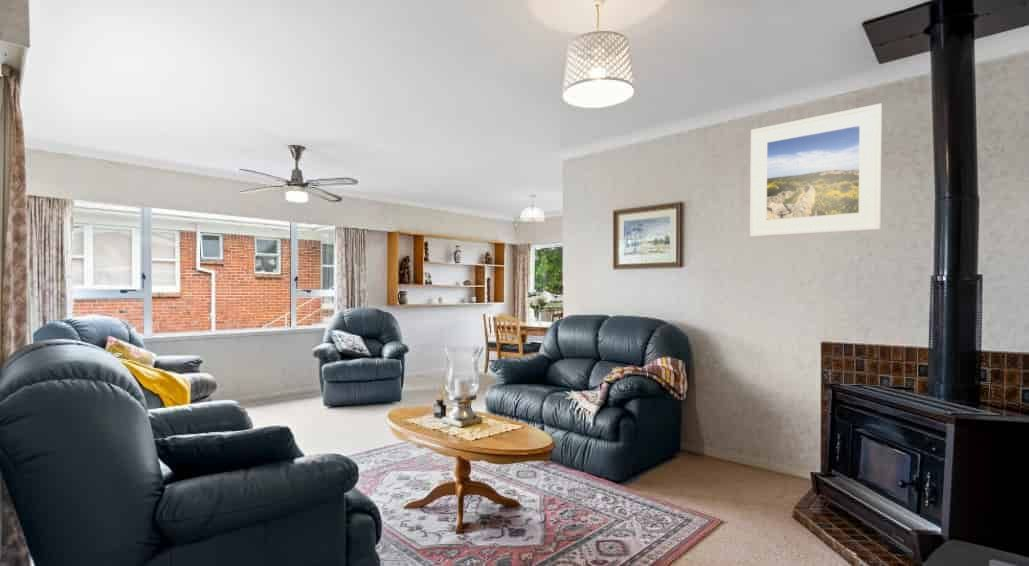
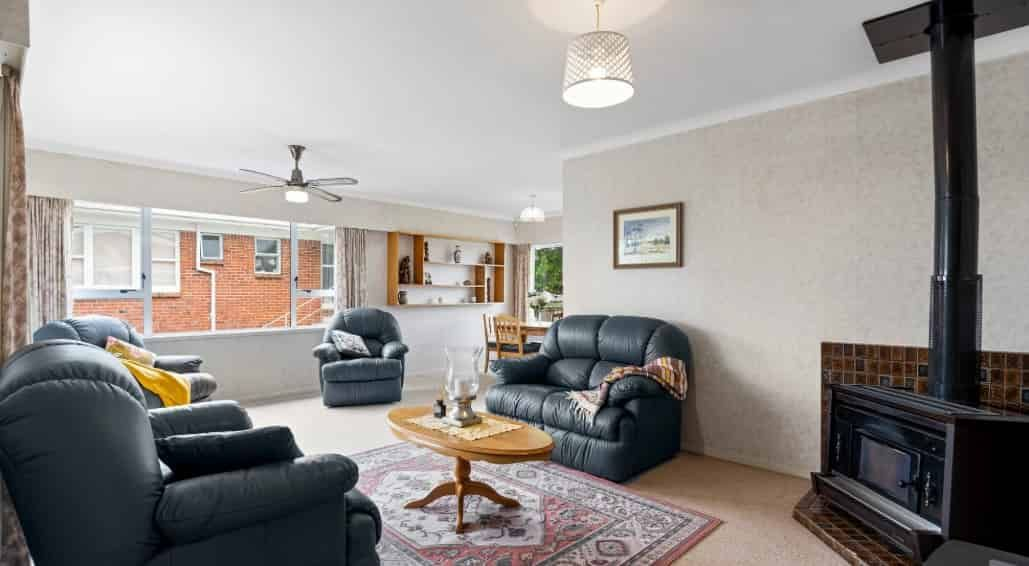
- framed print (810, 175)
